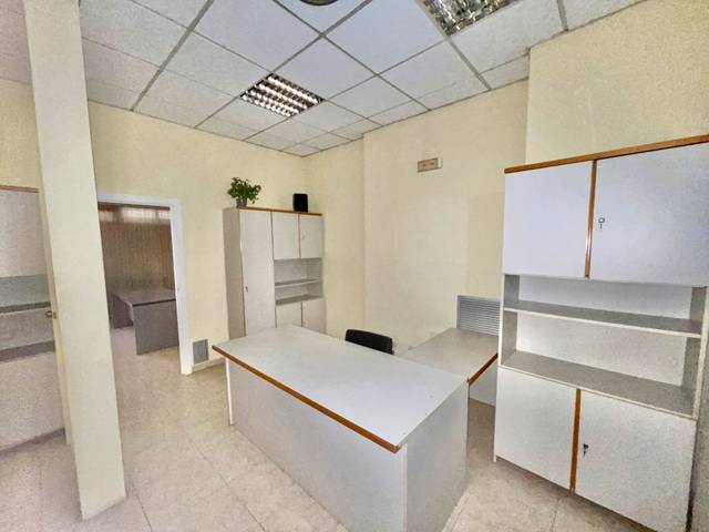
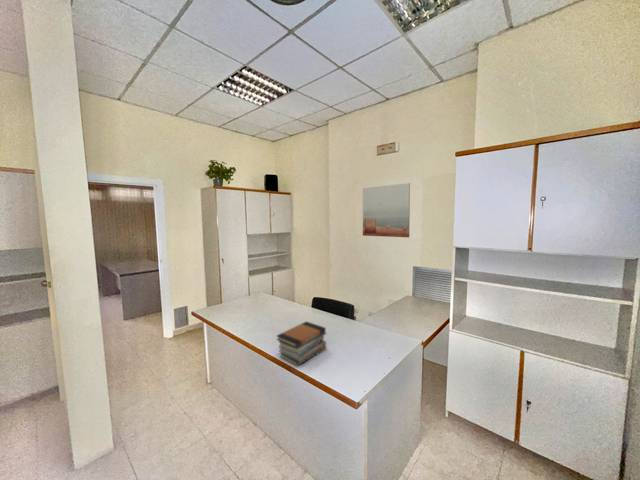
+ wall art (384, 211)
+ book stack (302, 342)
